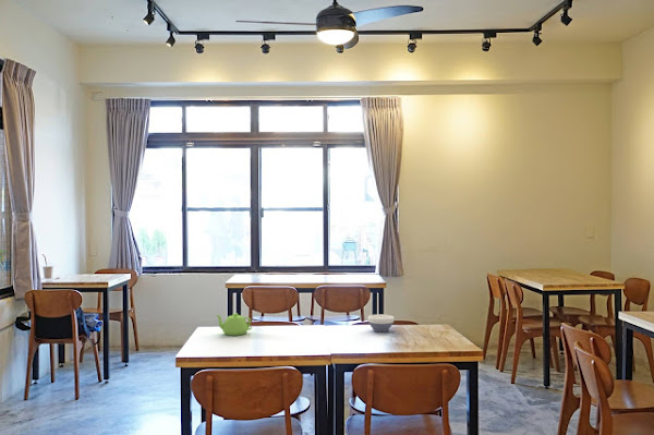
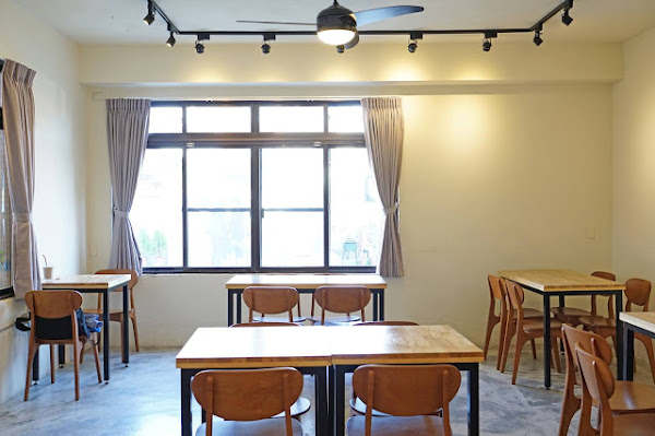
- teapot (233, 323)
- bowl (380, 323)
